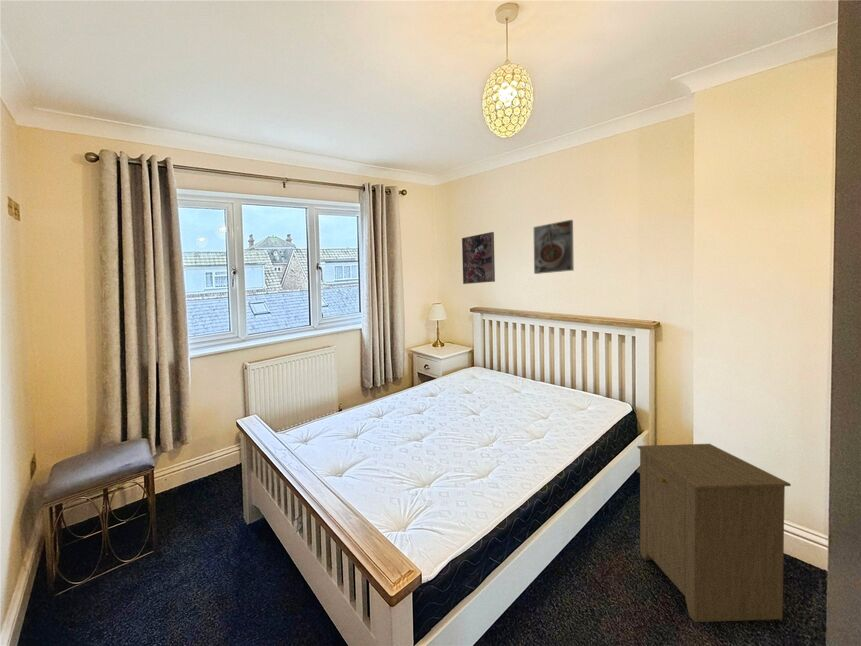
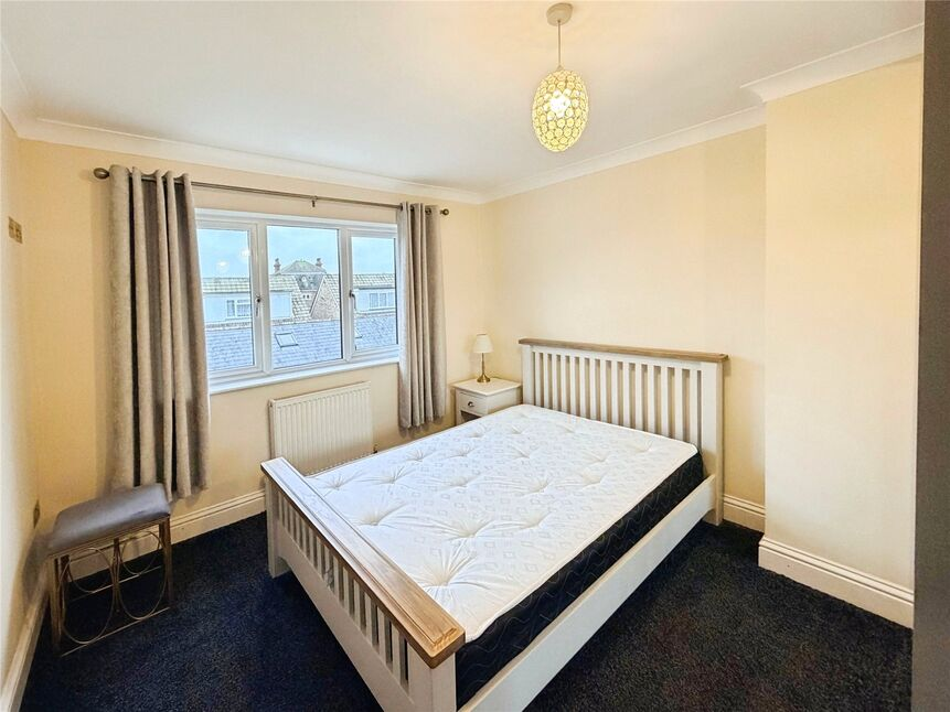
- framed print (552, 248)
- side table (702, 524)
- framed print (477, 259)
